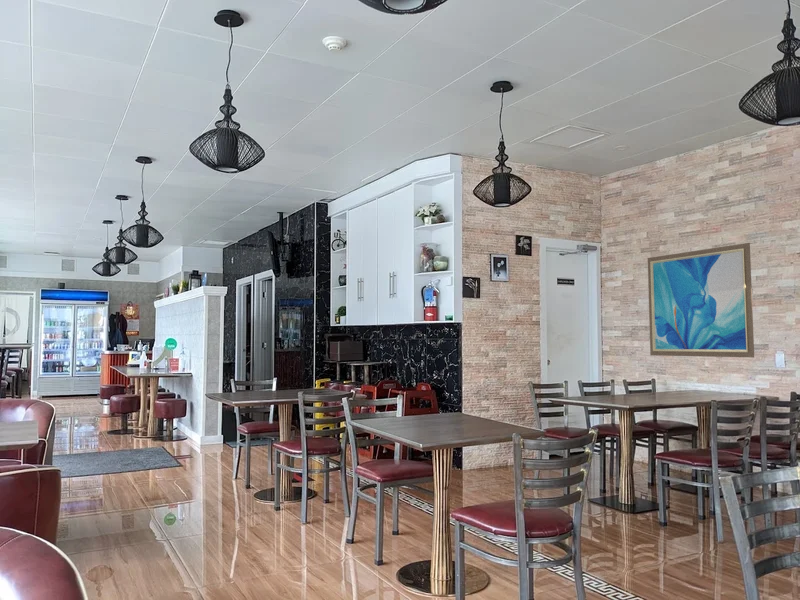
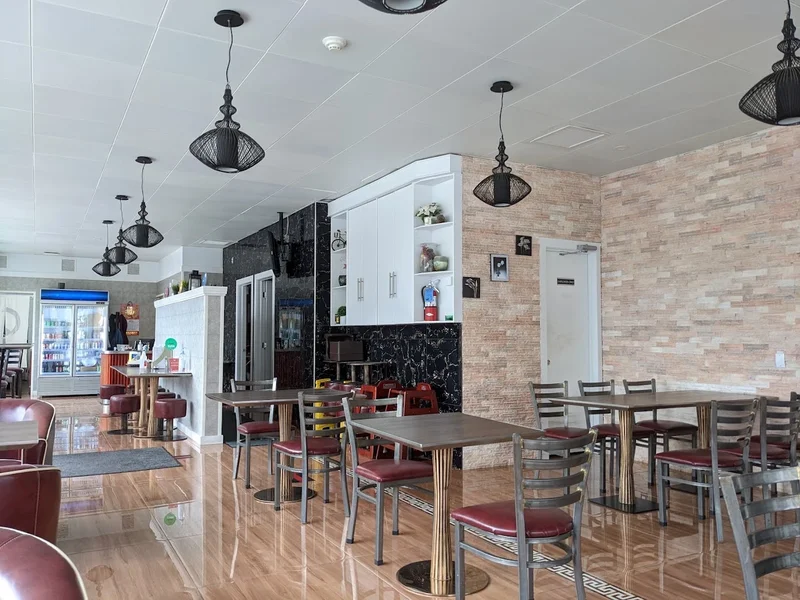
- wall art (695, 303)
